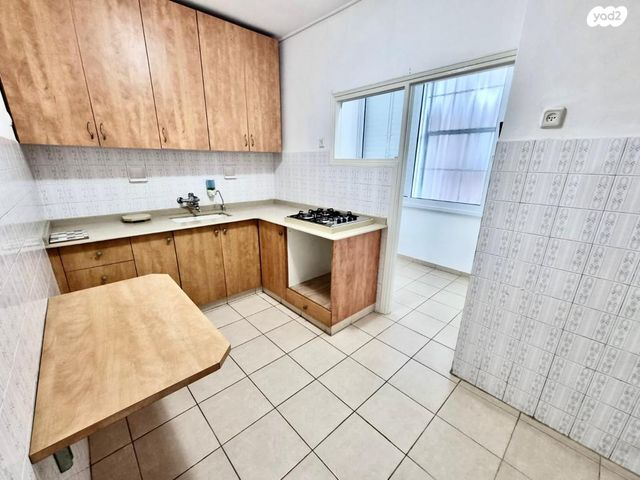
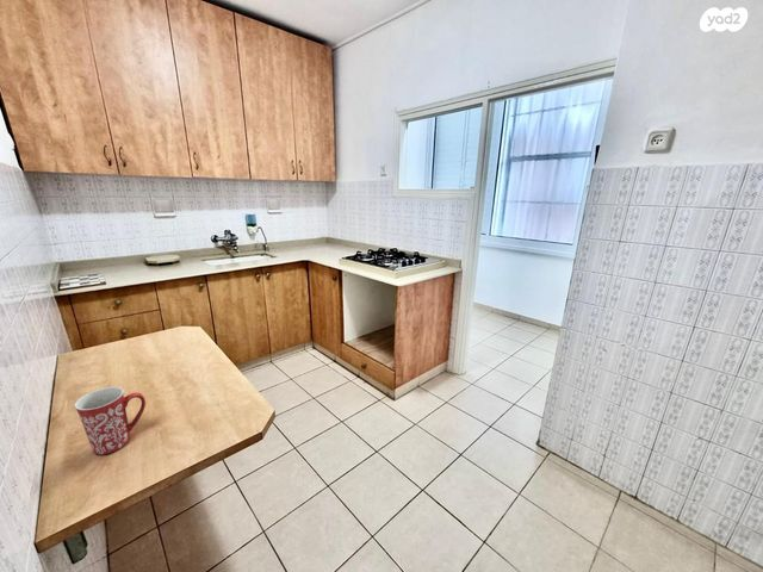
+ mug (114, 418)
